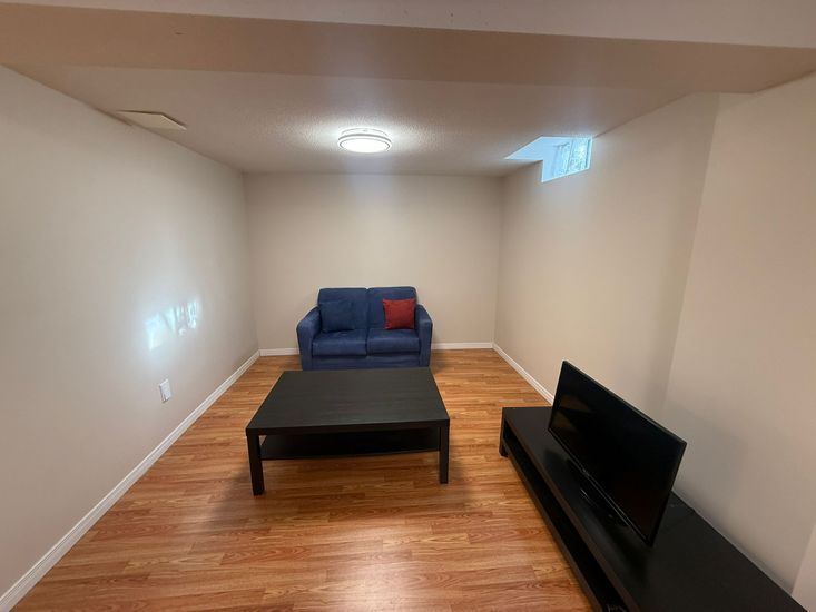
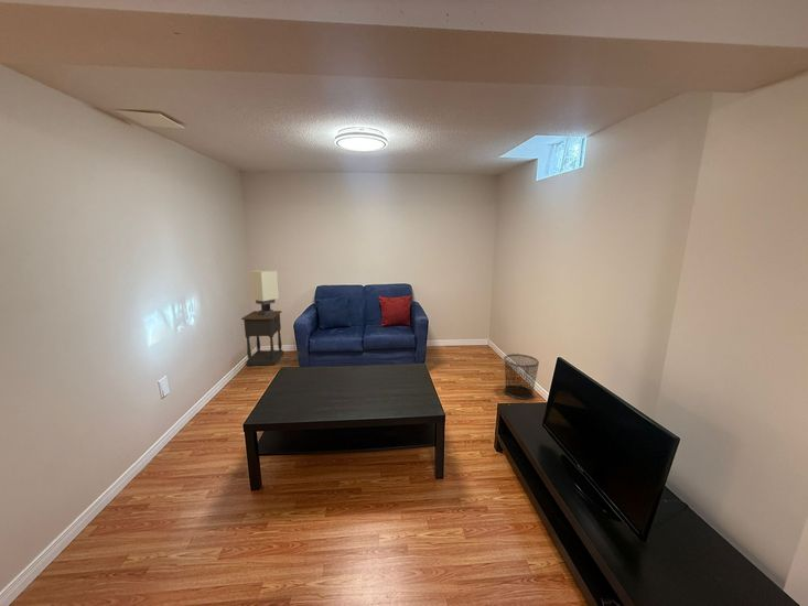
+ waste bin (520, 376)
+ table lamp (265, 292)
+ nightstand (263, 335)
